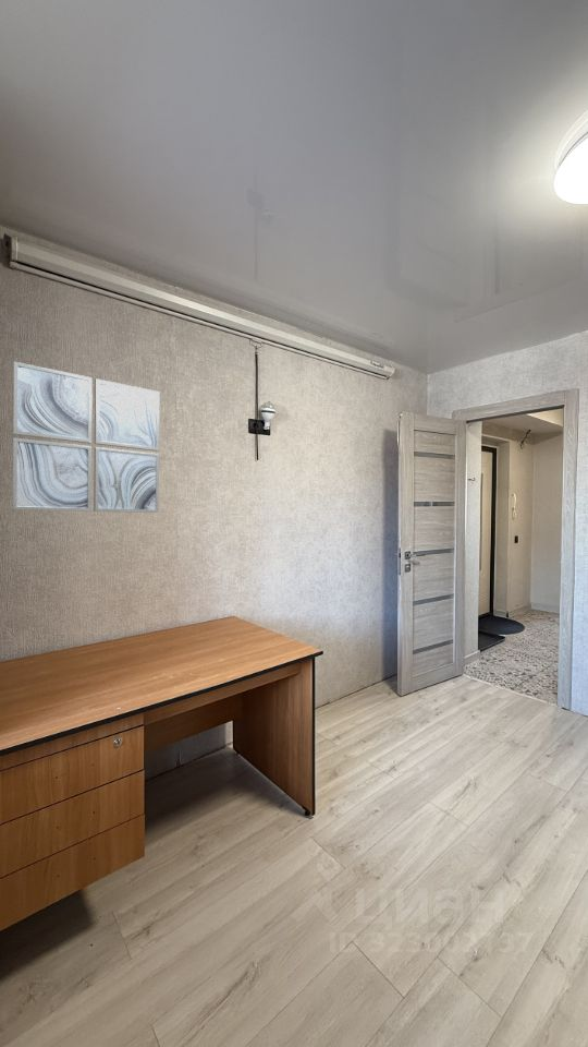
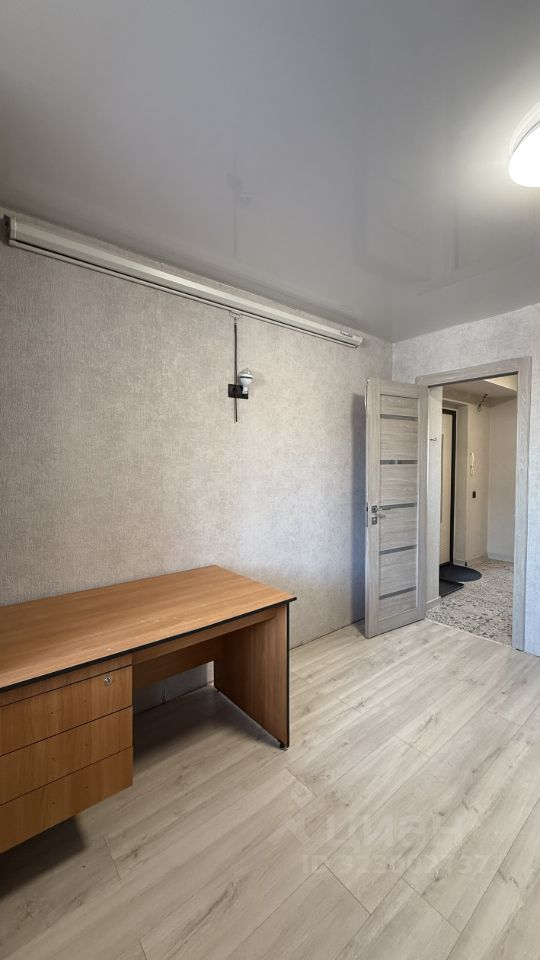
- wall art (90, 446)
